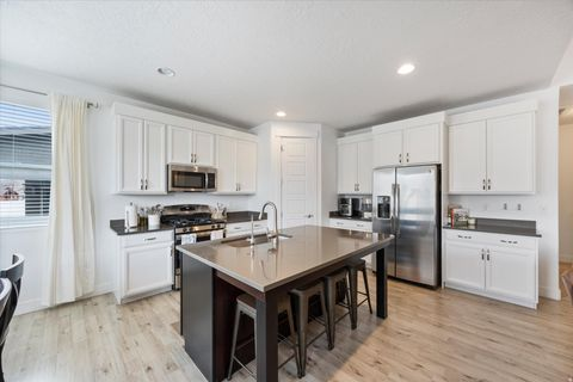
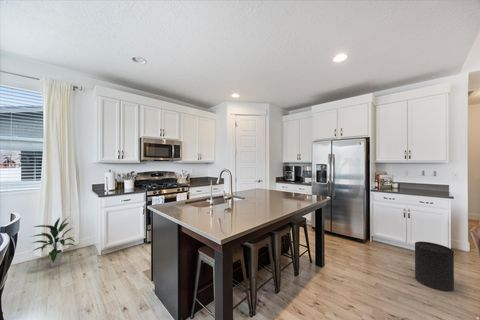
+ indoor plant (54, 241)
+ trash can (433, 264)
